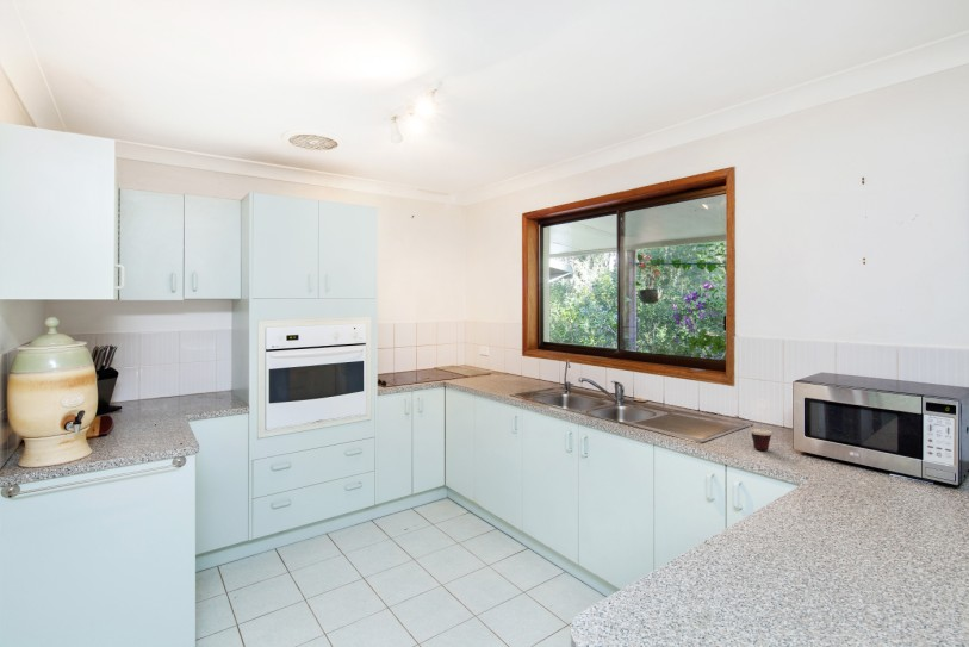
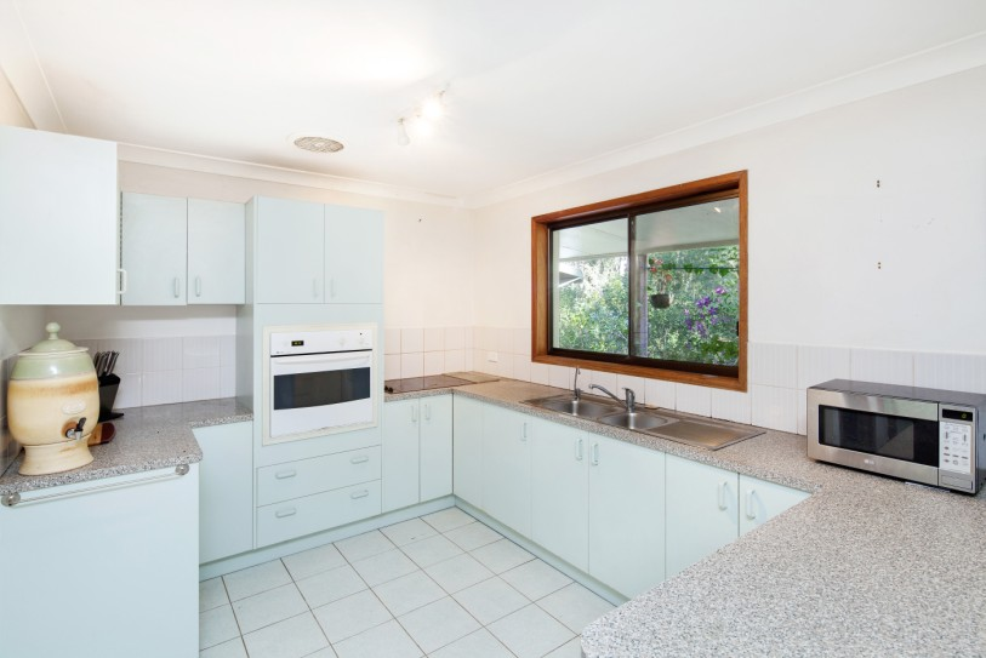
- cup (752, 433)
